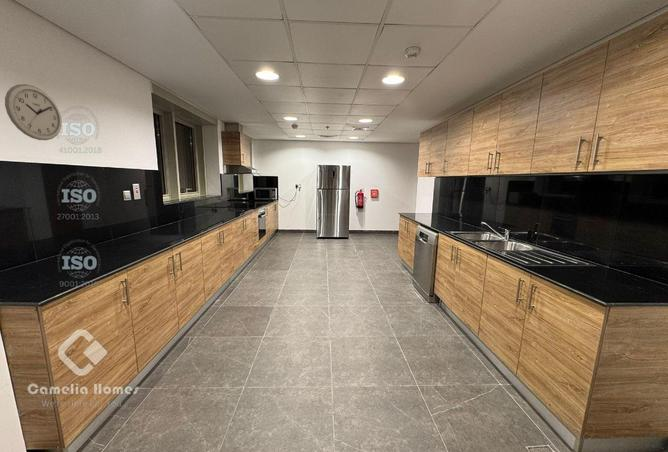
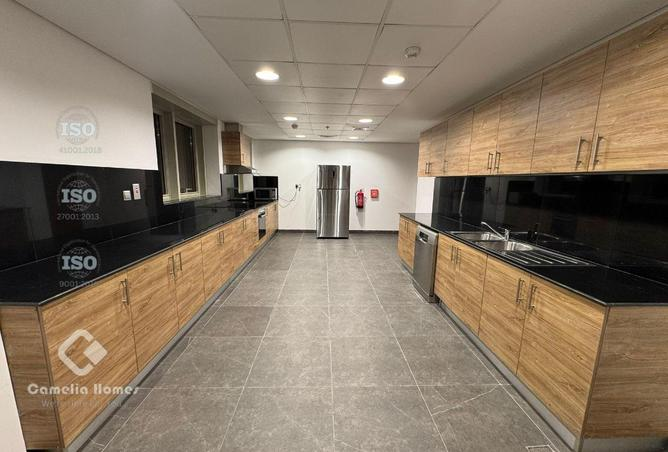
- wall clock (37, 113)
